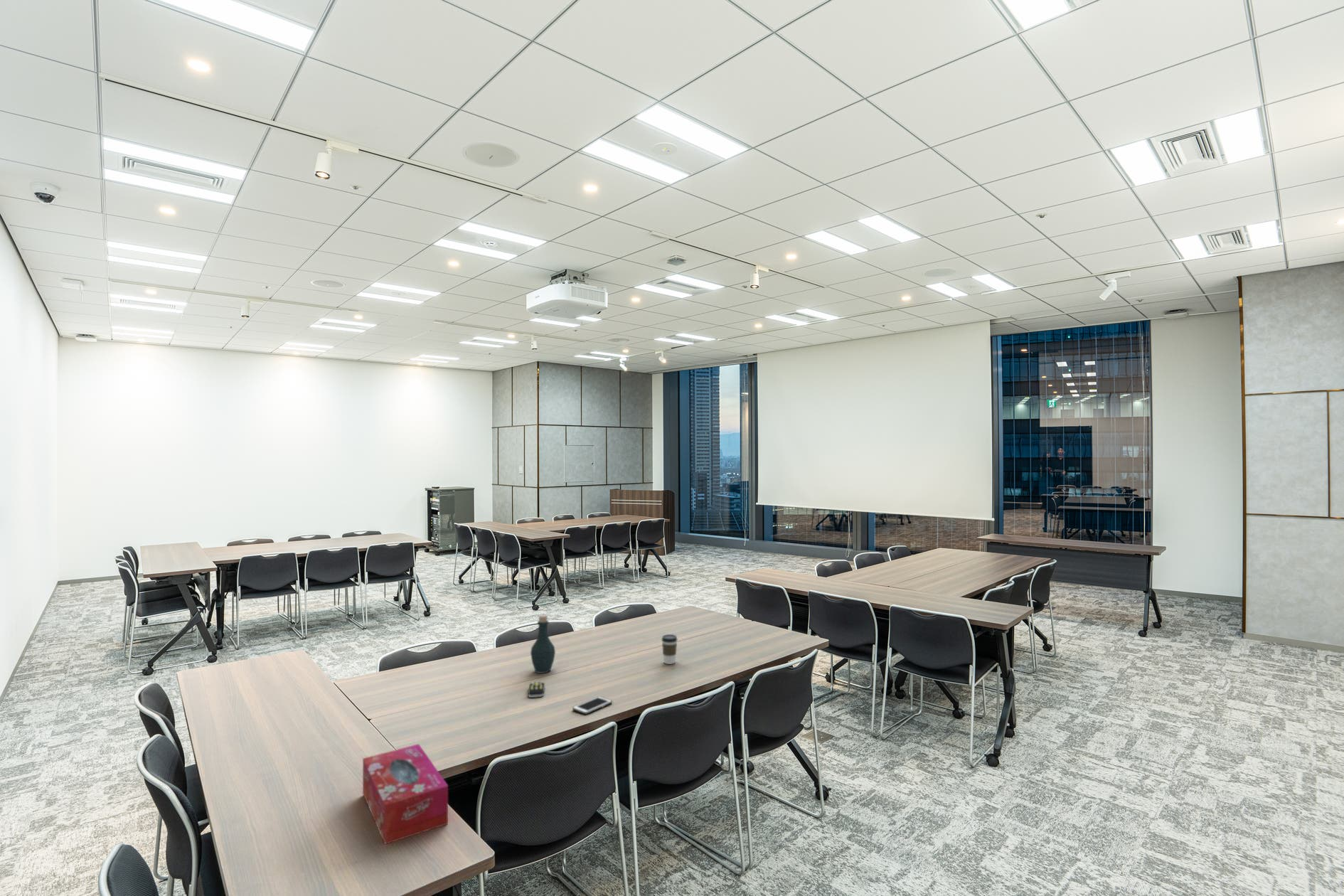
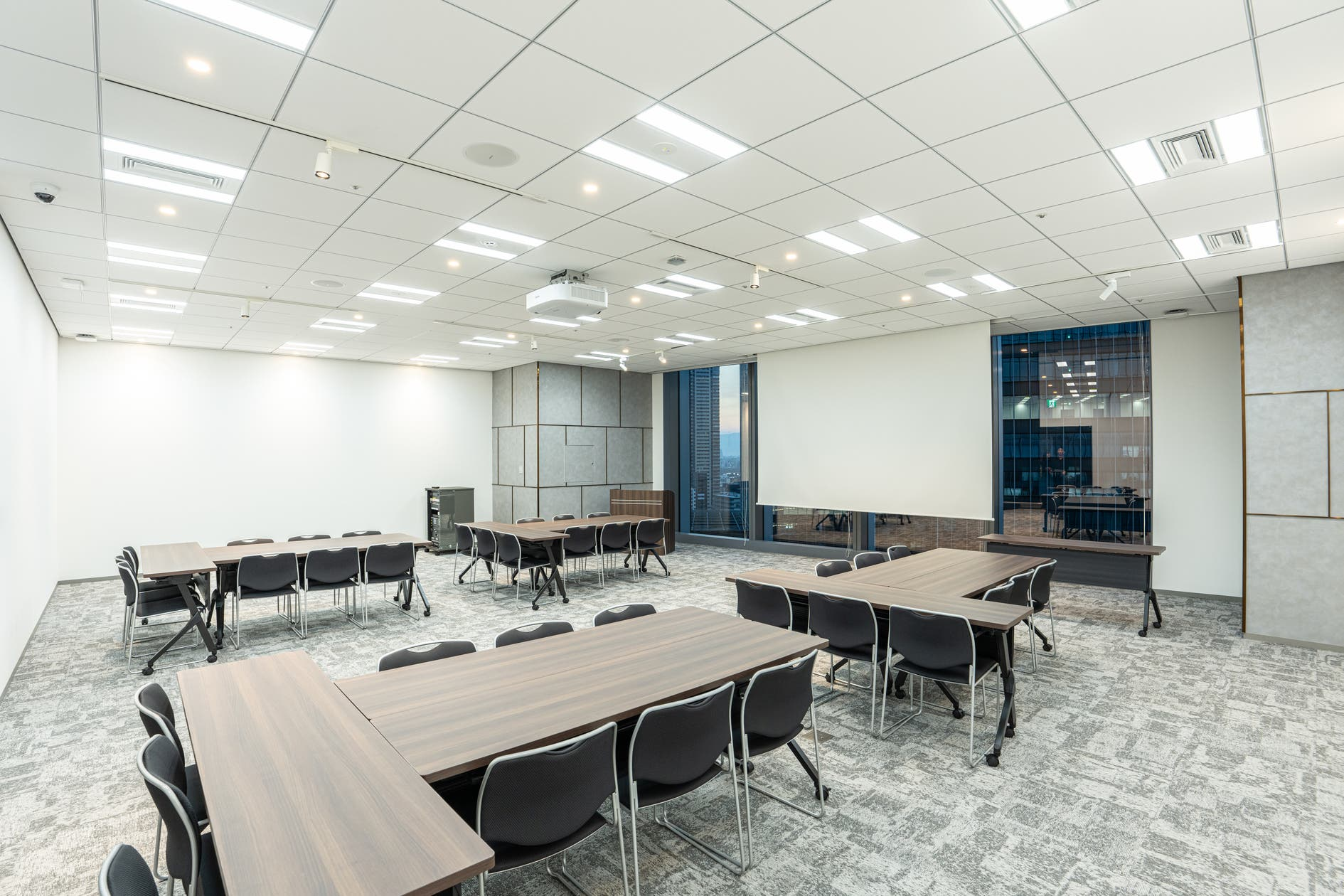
- coffee cup (669, 649)
- bottle (543, 643)
- remote control (536, 689)
- cell phone (592, 705)
- tissue box (403, 789)
